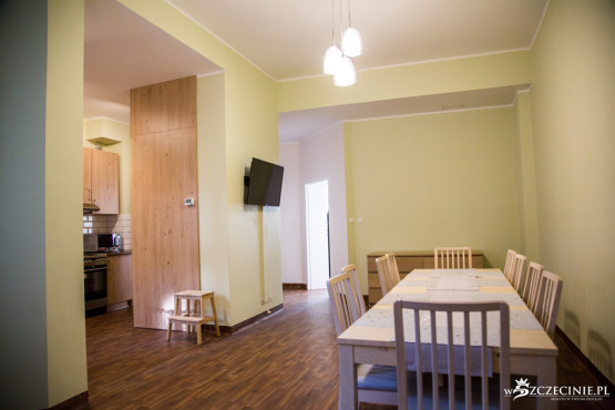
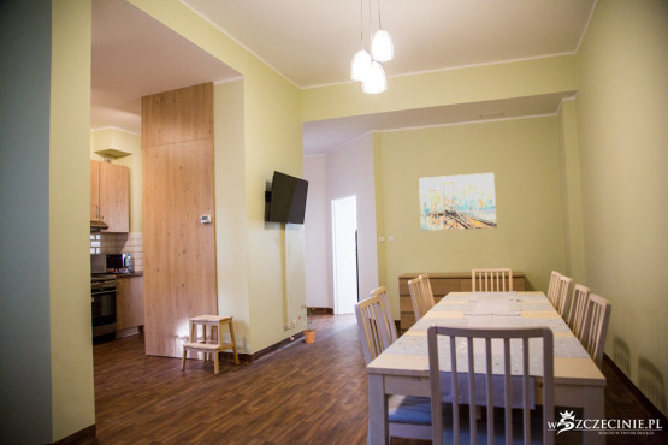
+ wall art (456, 202)
+ potted plant (308, 322)
